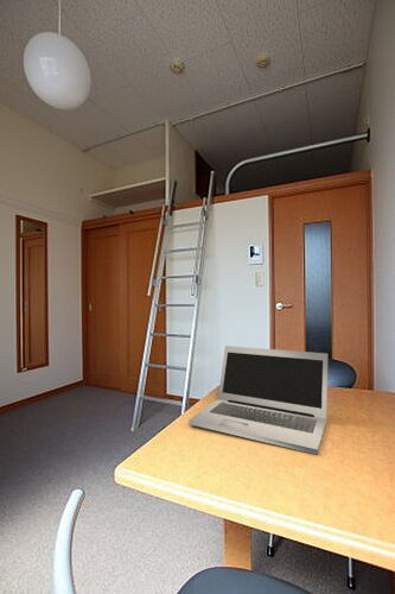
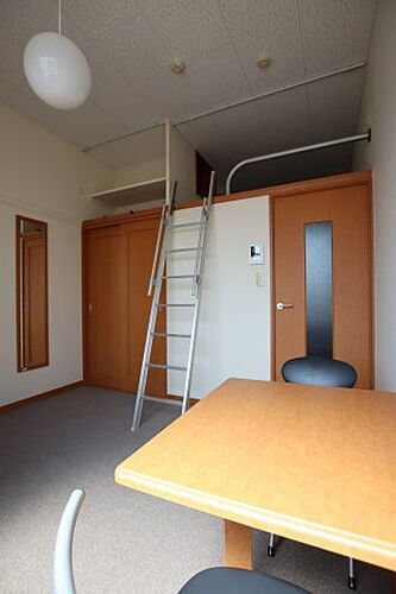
- laptop (261, 387)
